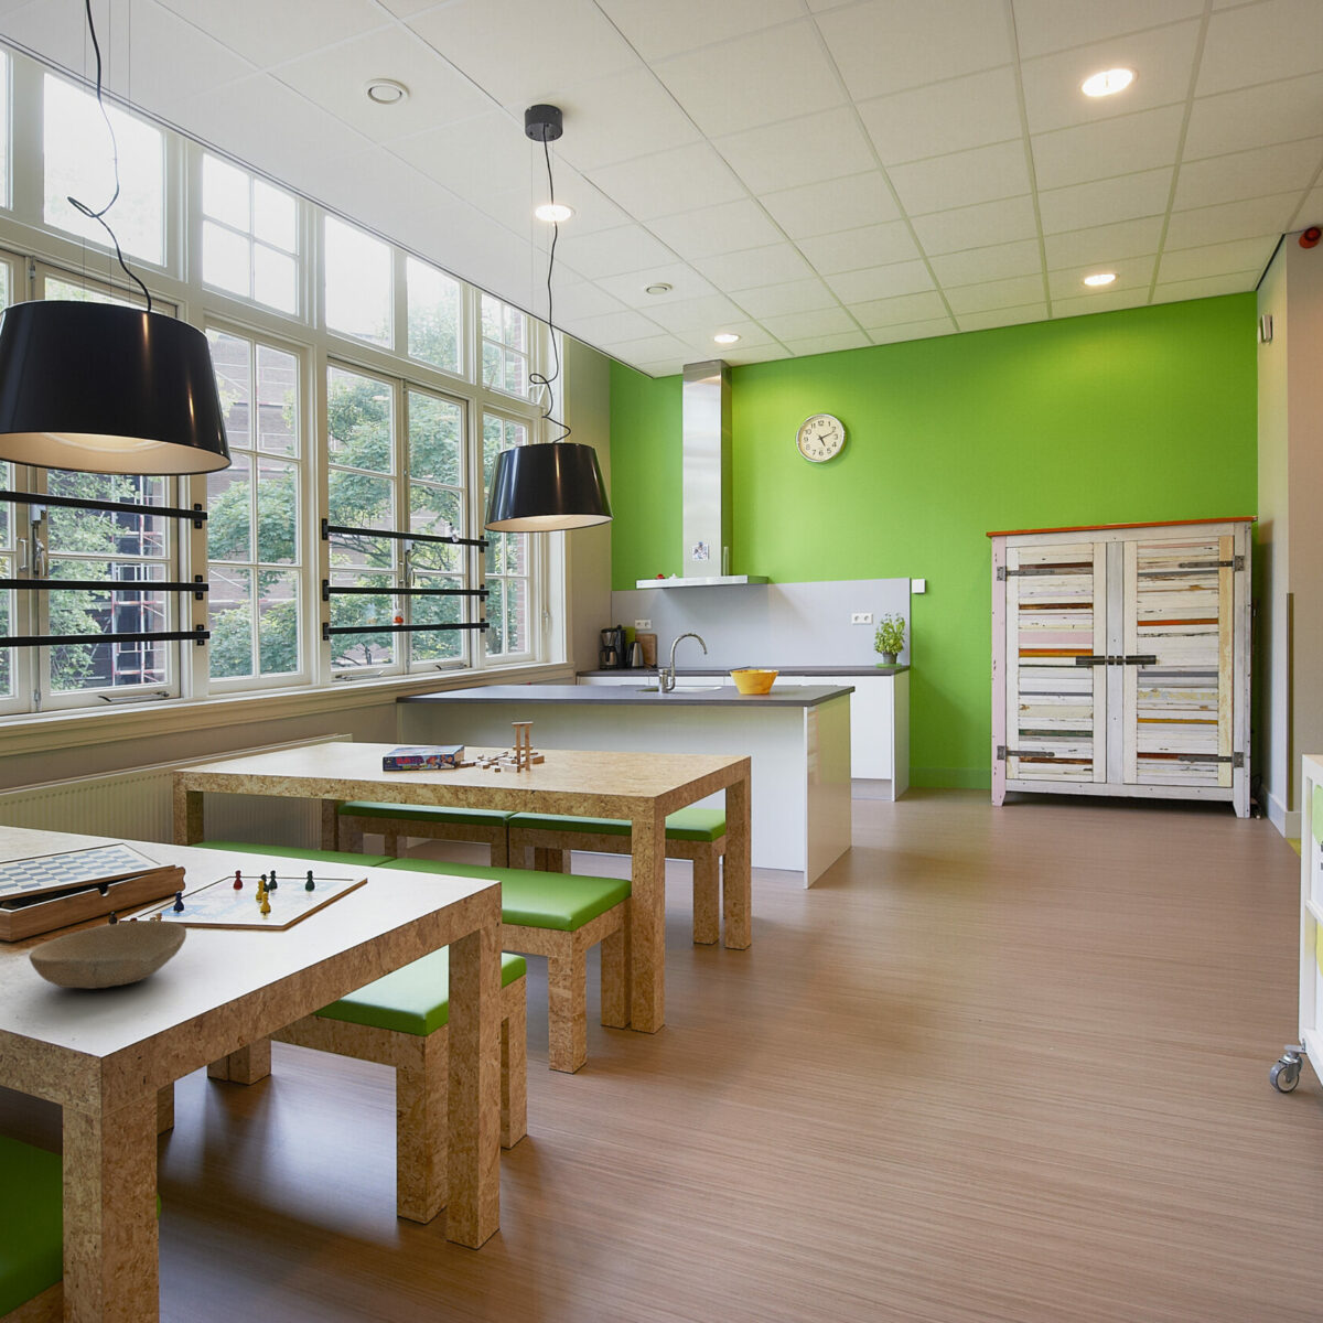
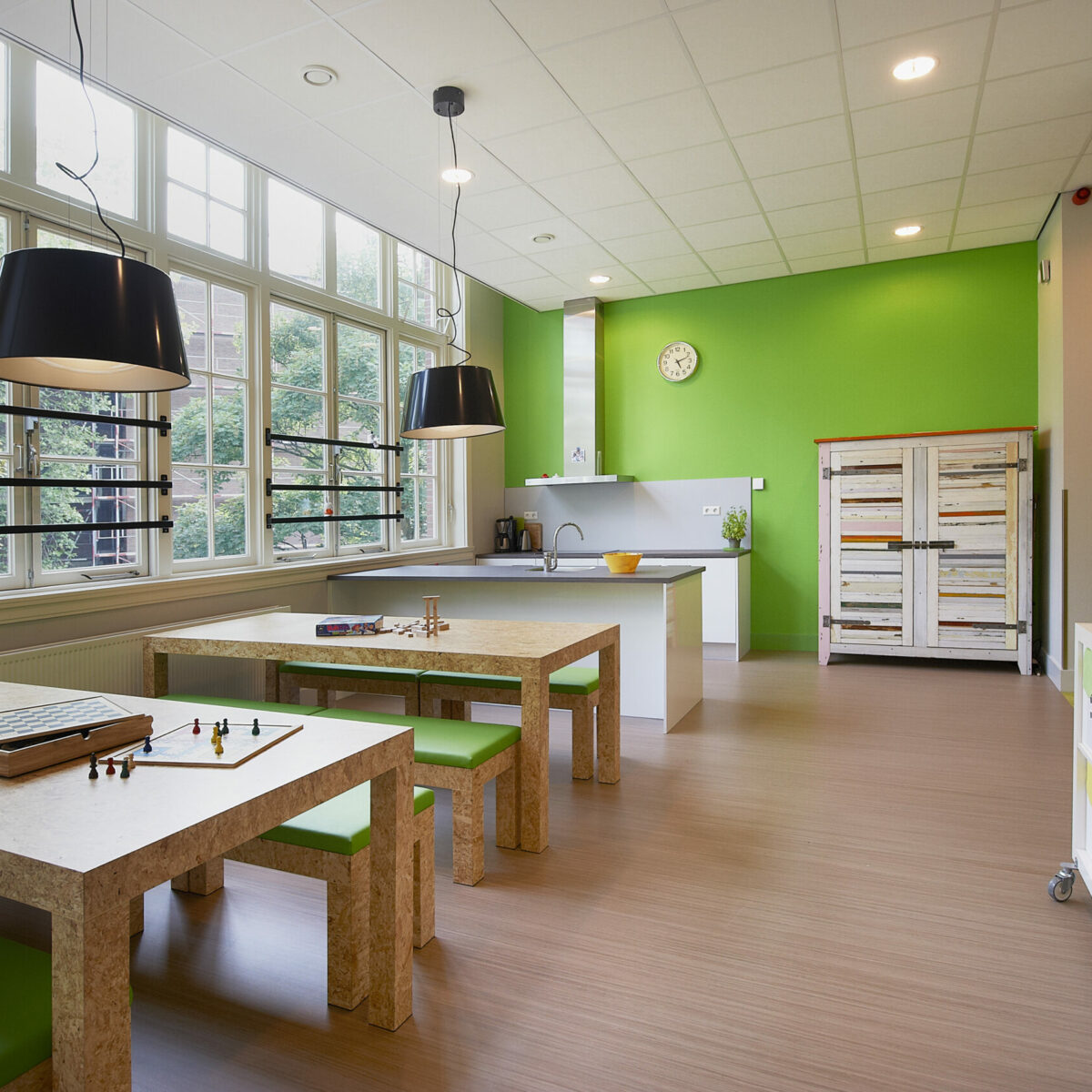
- bowl (115, 957)
